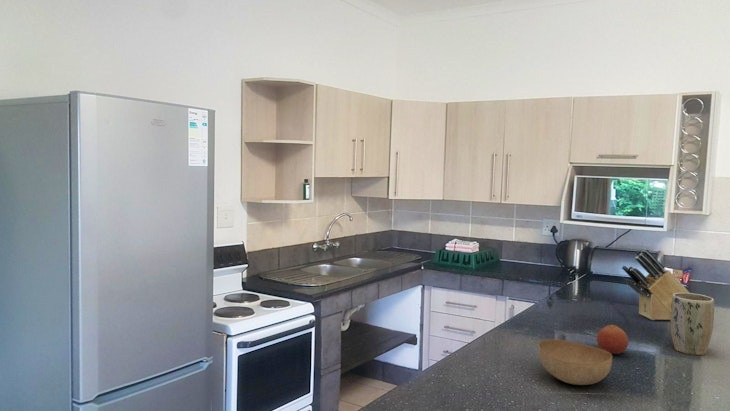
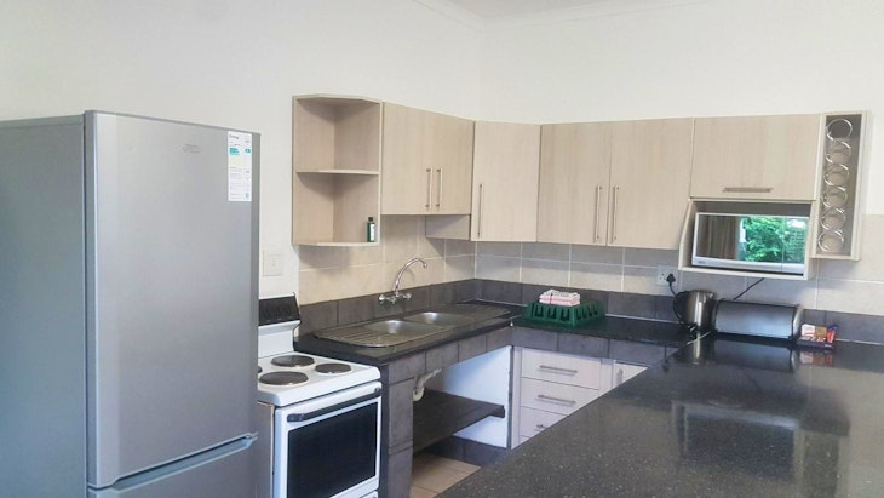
- fruit (612, 339)
- plant pot (691, 323)
- knife block (664, 283)
- bowl (573, 365)
